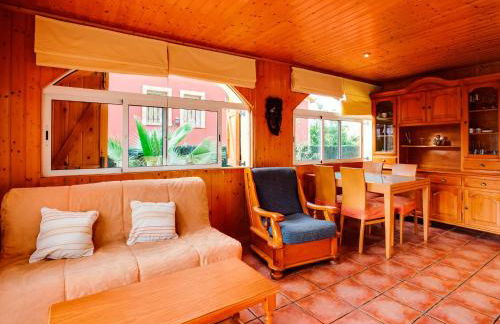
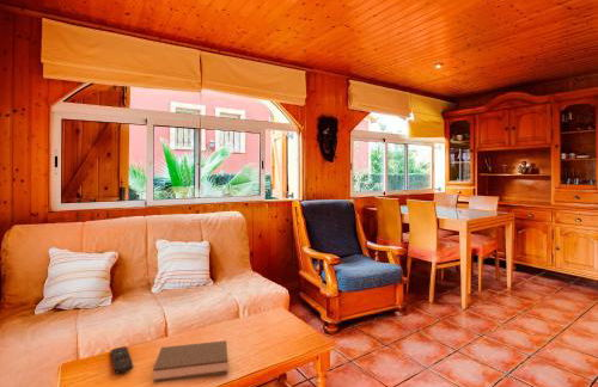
+ remote control (121, 358)
+ book (193, 360)
